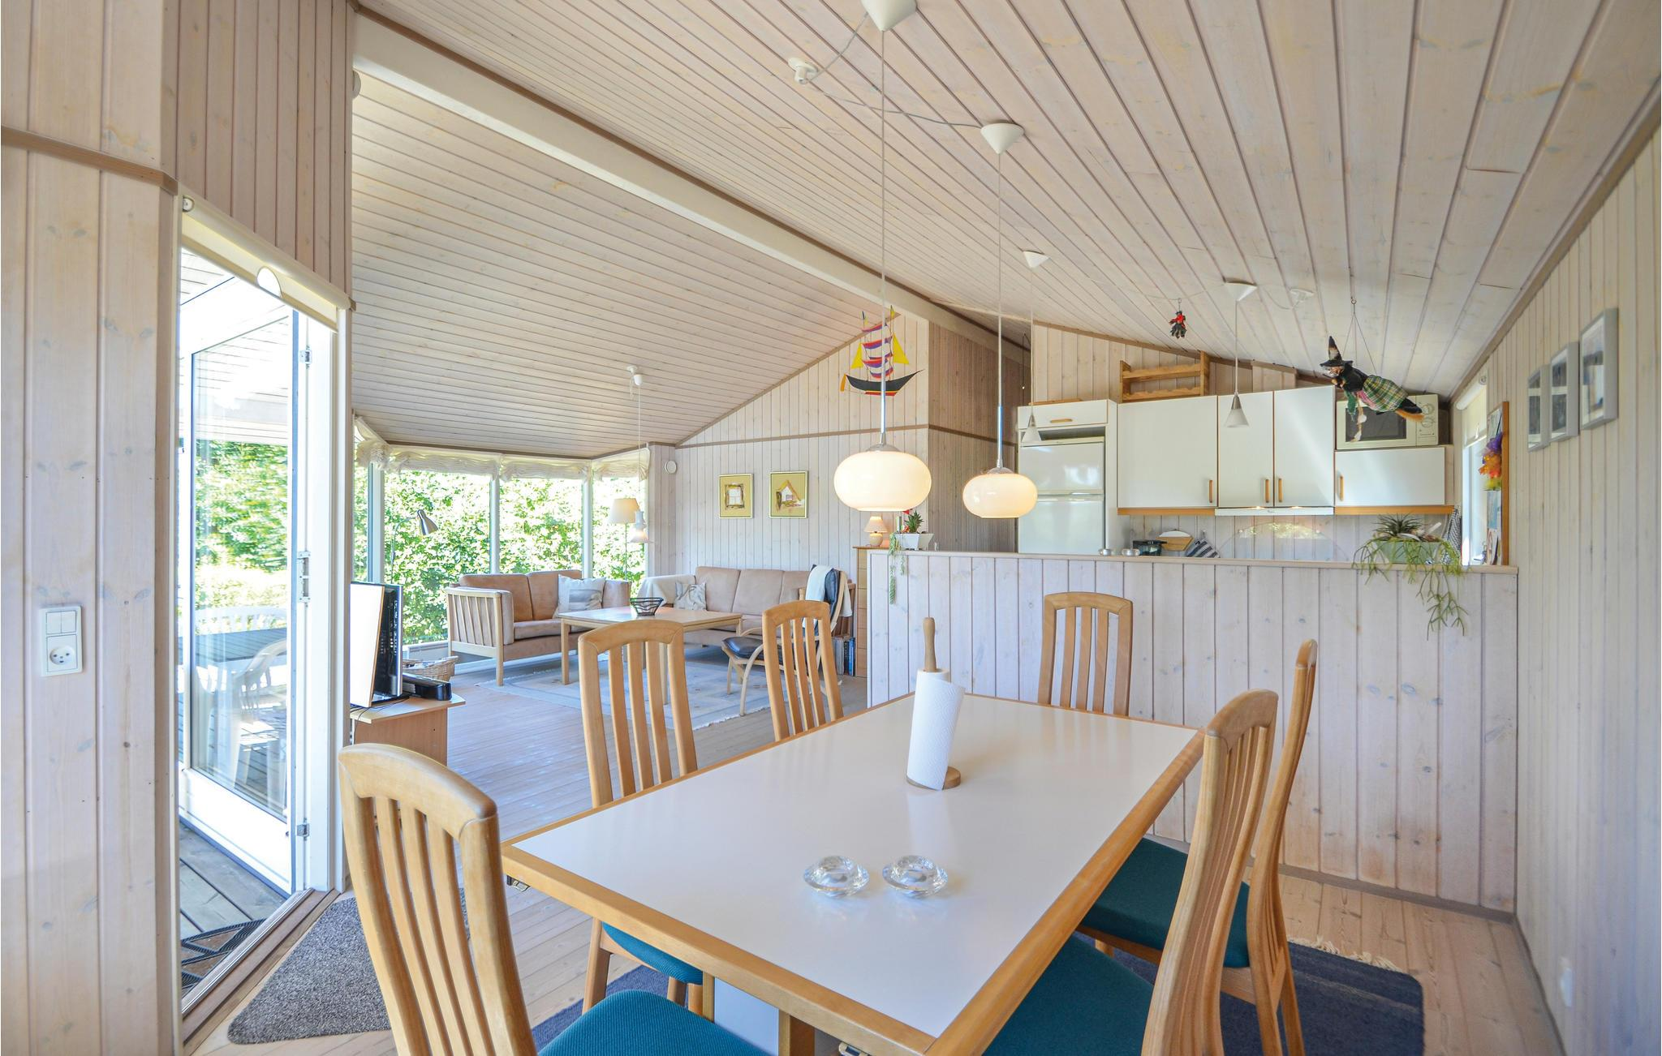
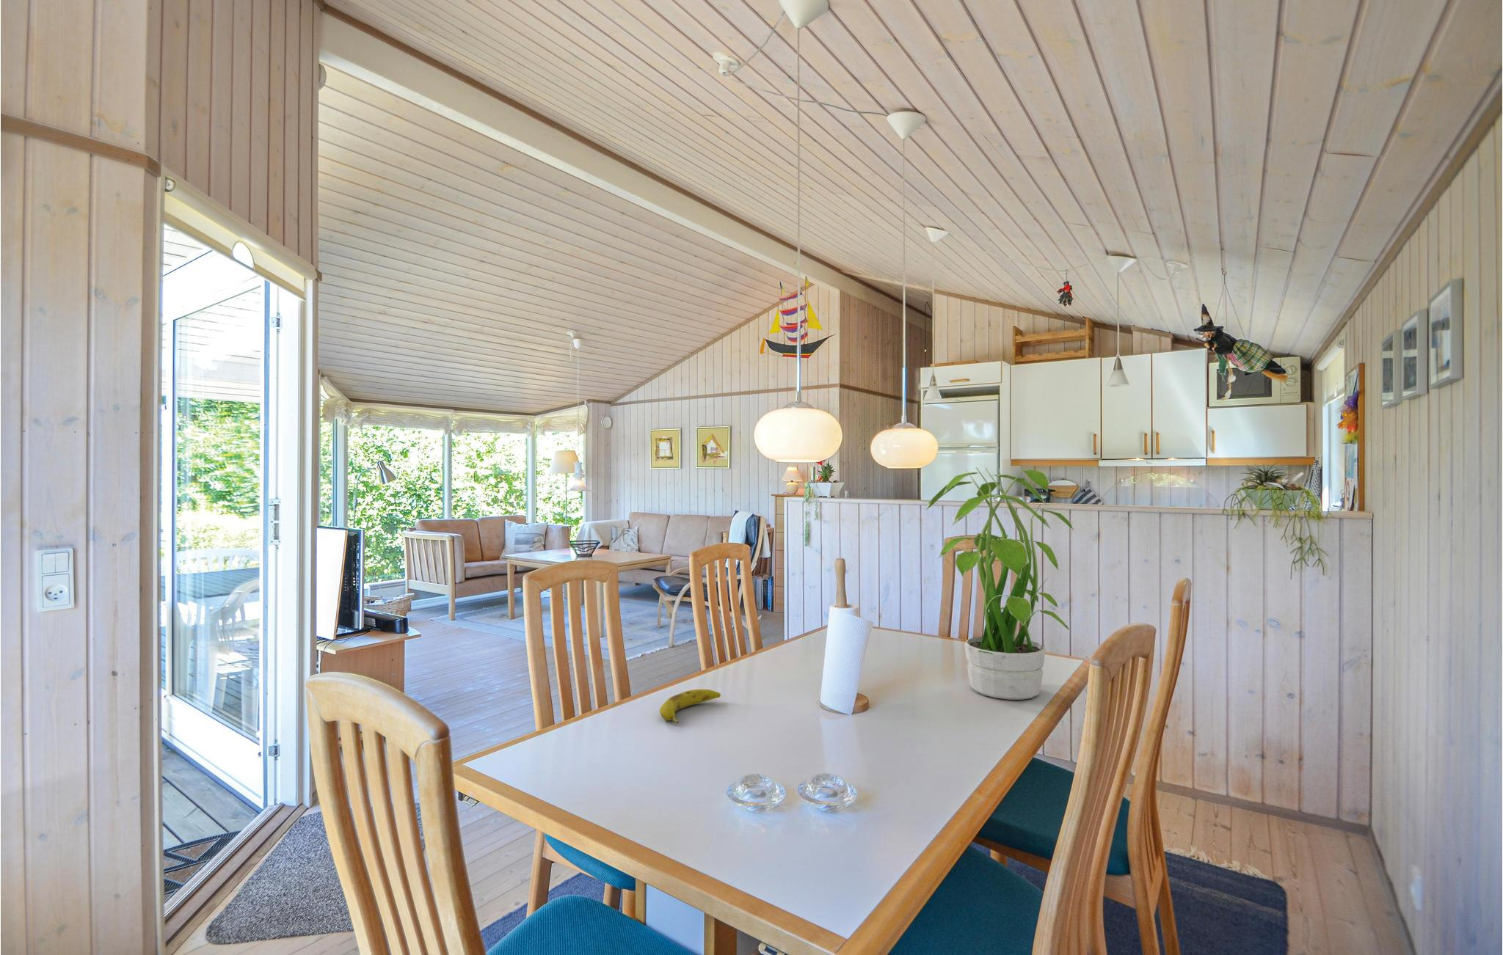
+ fruit (690, 703)
+ potted plant (988, 578)
